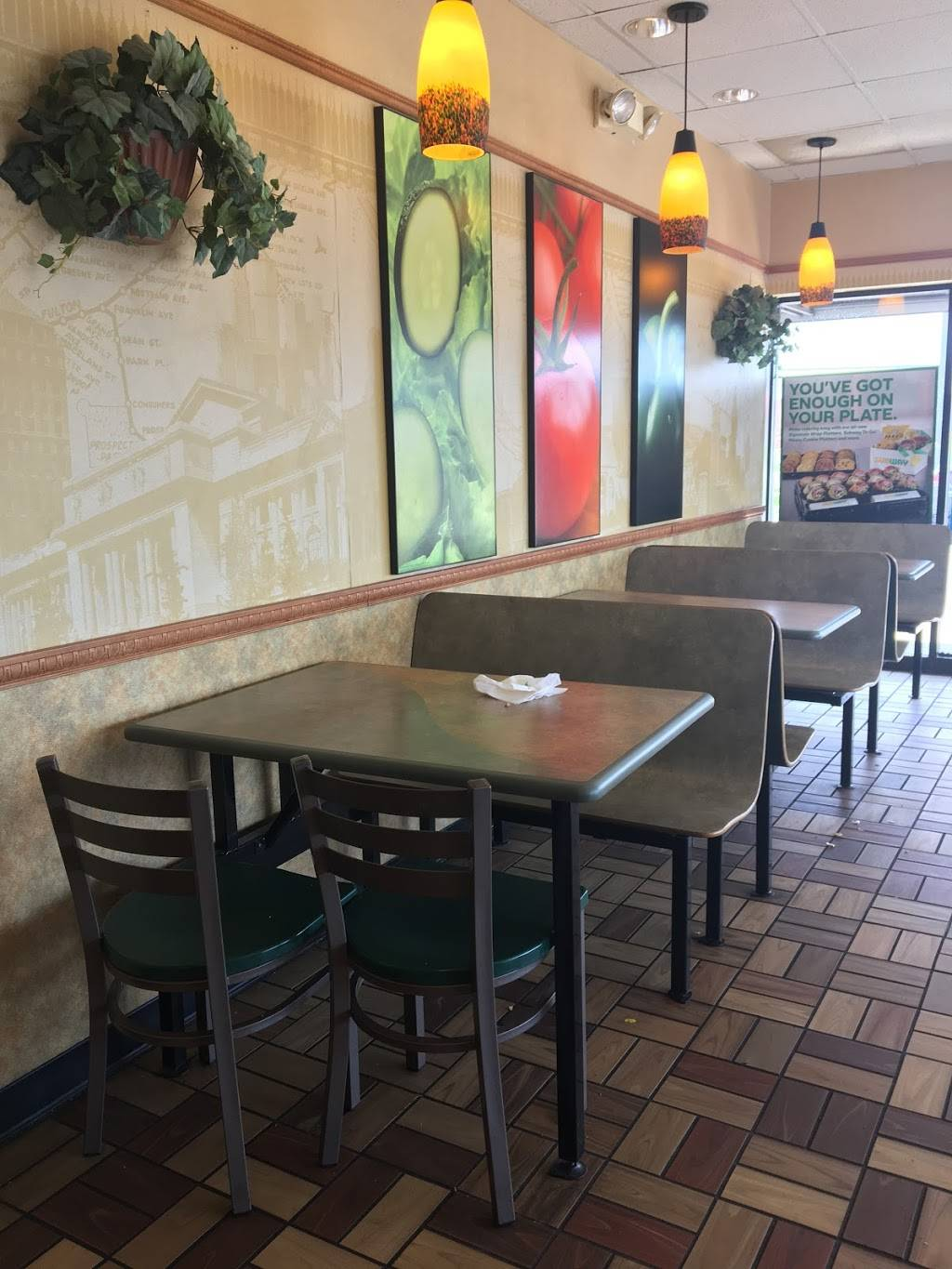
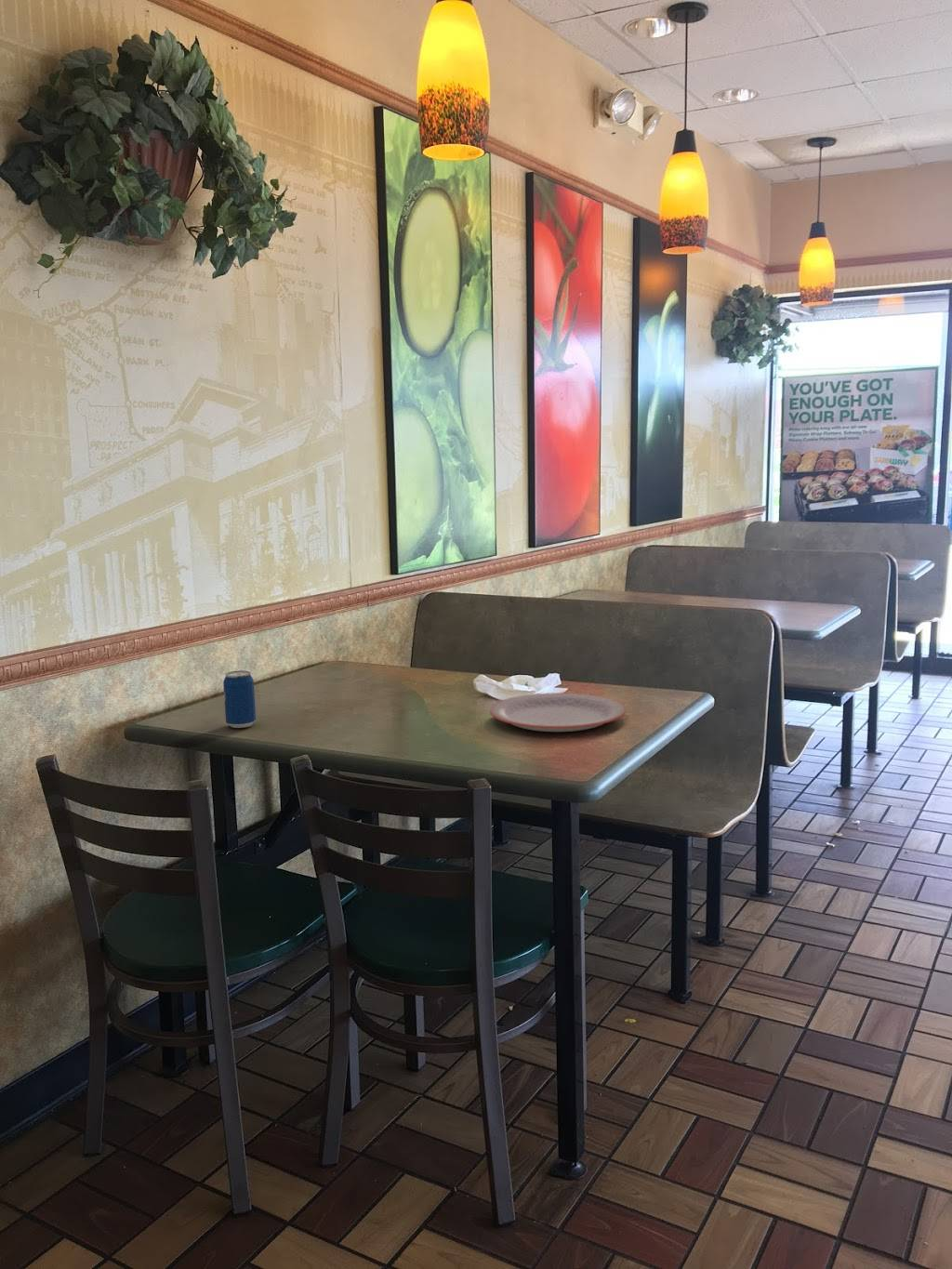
+ beverage can (239, 699)
+ plate (557, 713)
